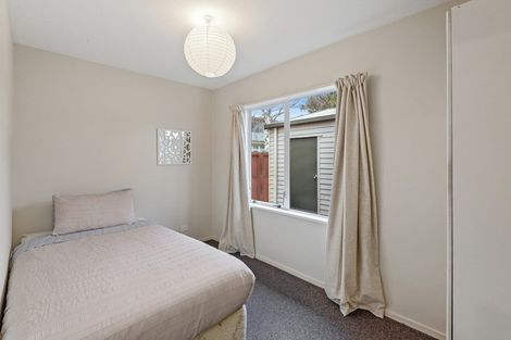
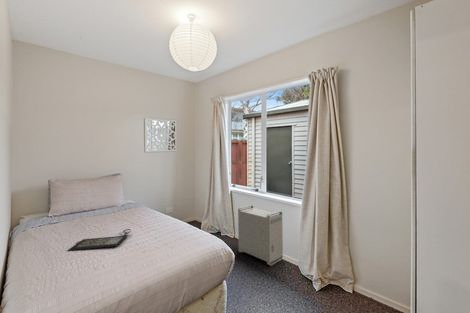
+ clutch bag (103, 241)
+ storage bin (259, 232)
